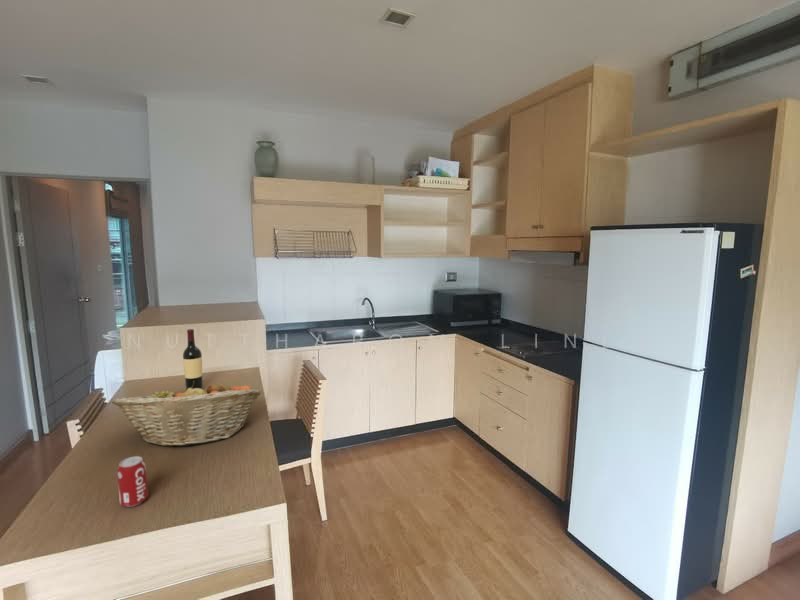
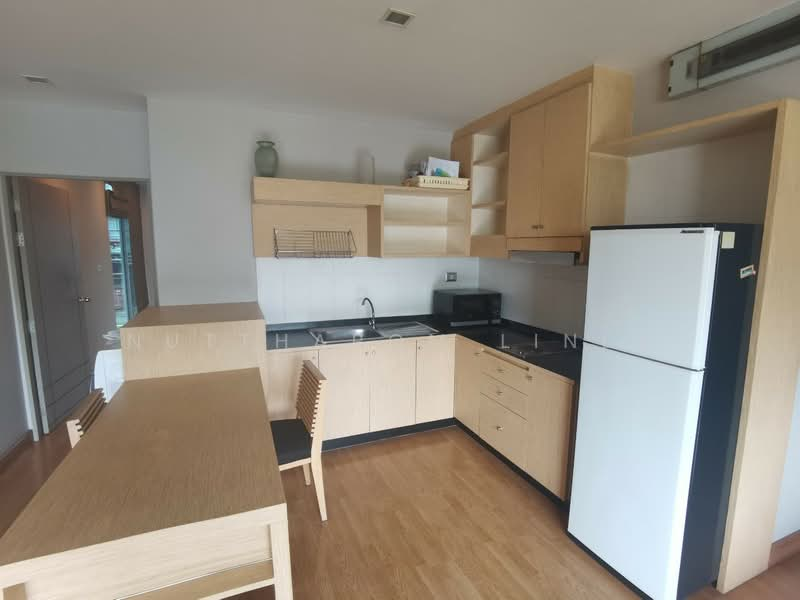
- fruit basket (191, 405)
- wine bottle (192, 360)
- beverage can (132, 481)
